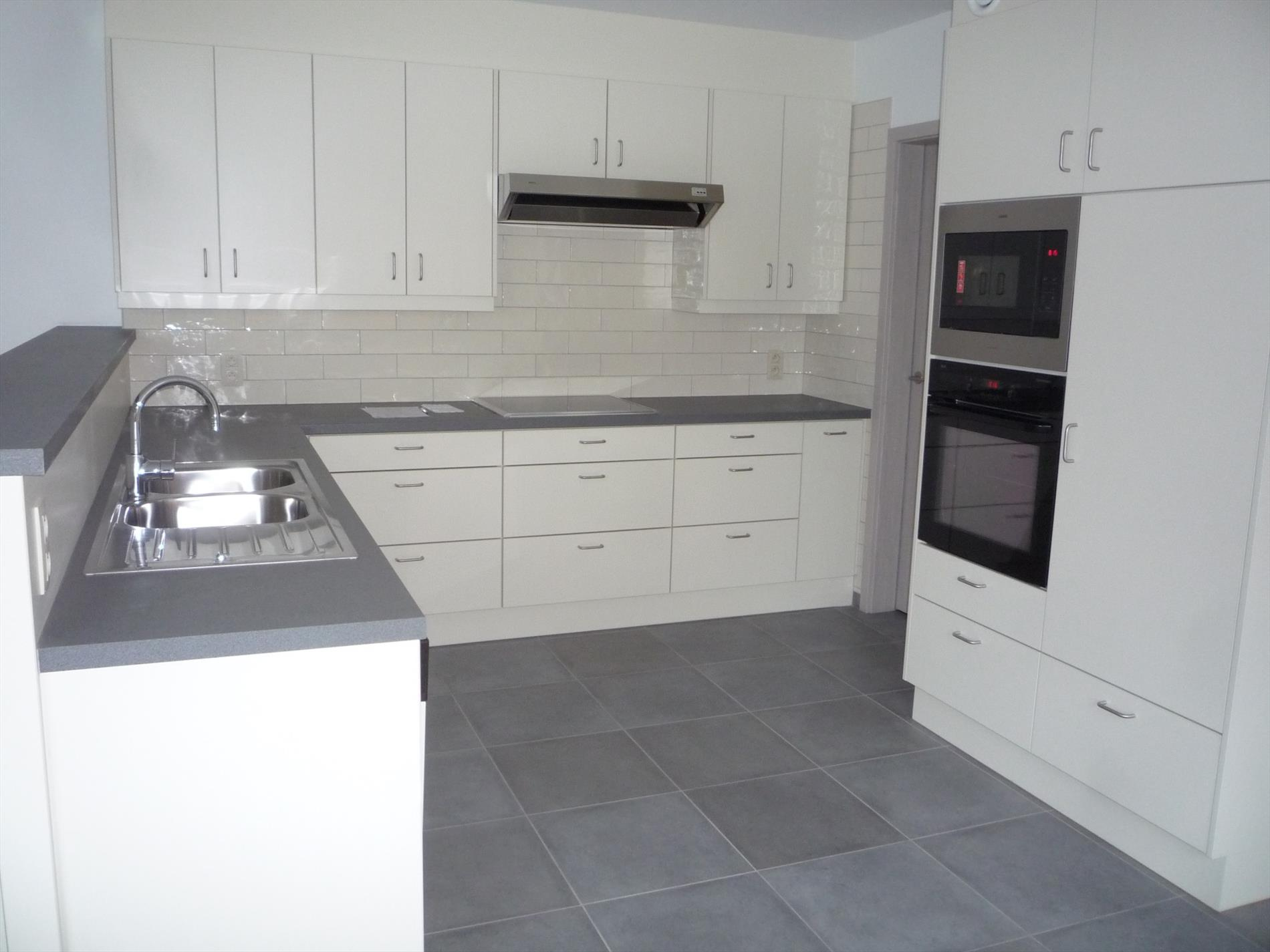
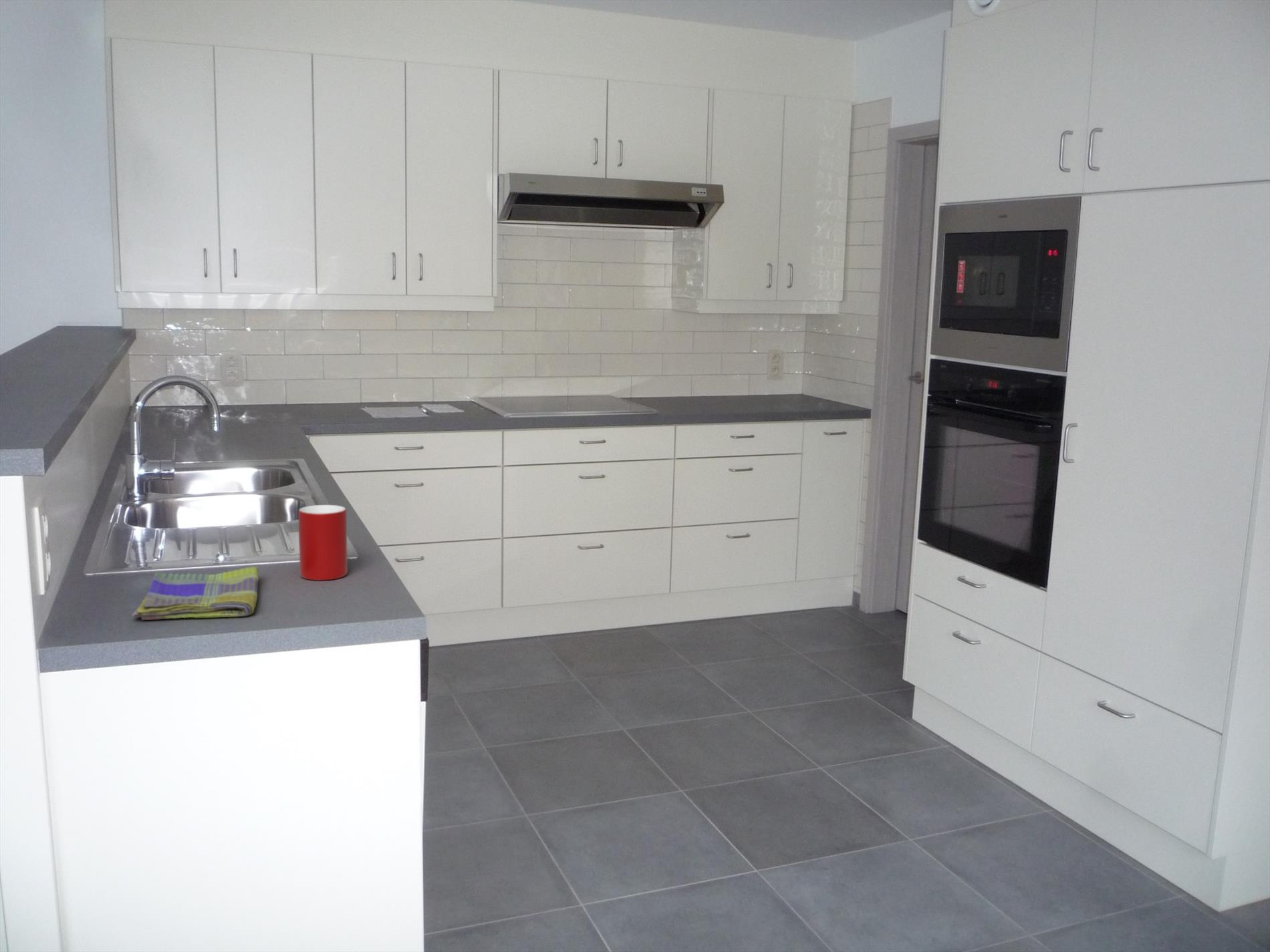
+ cup (323, 540)
+ dish towel (201, 592)
